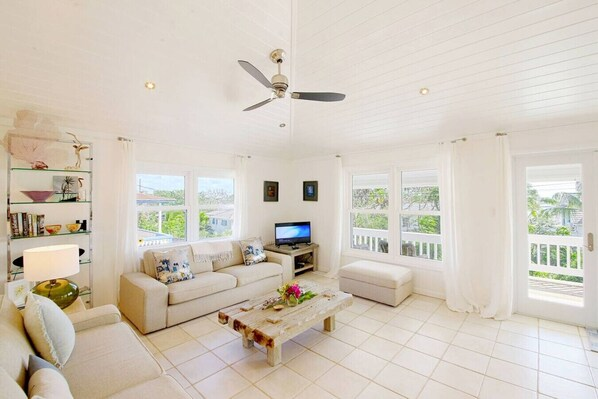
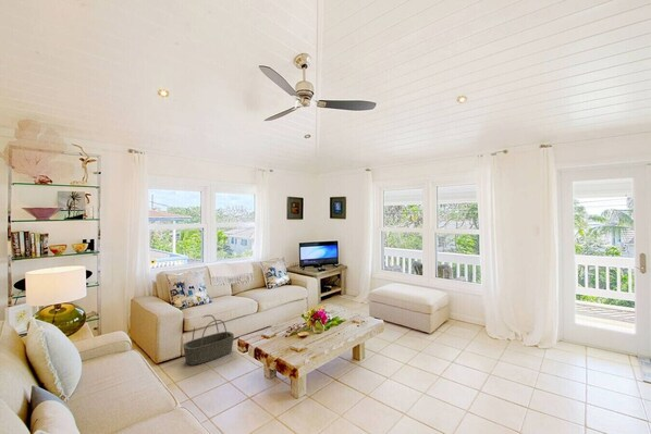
+ basket (209, 336)
